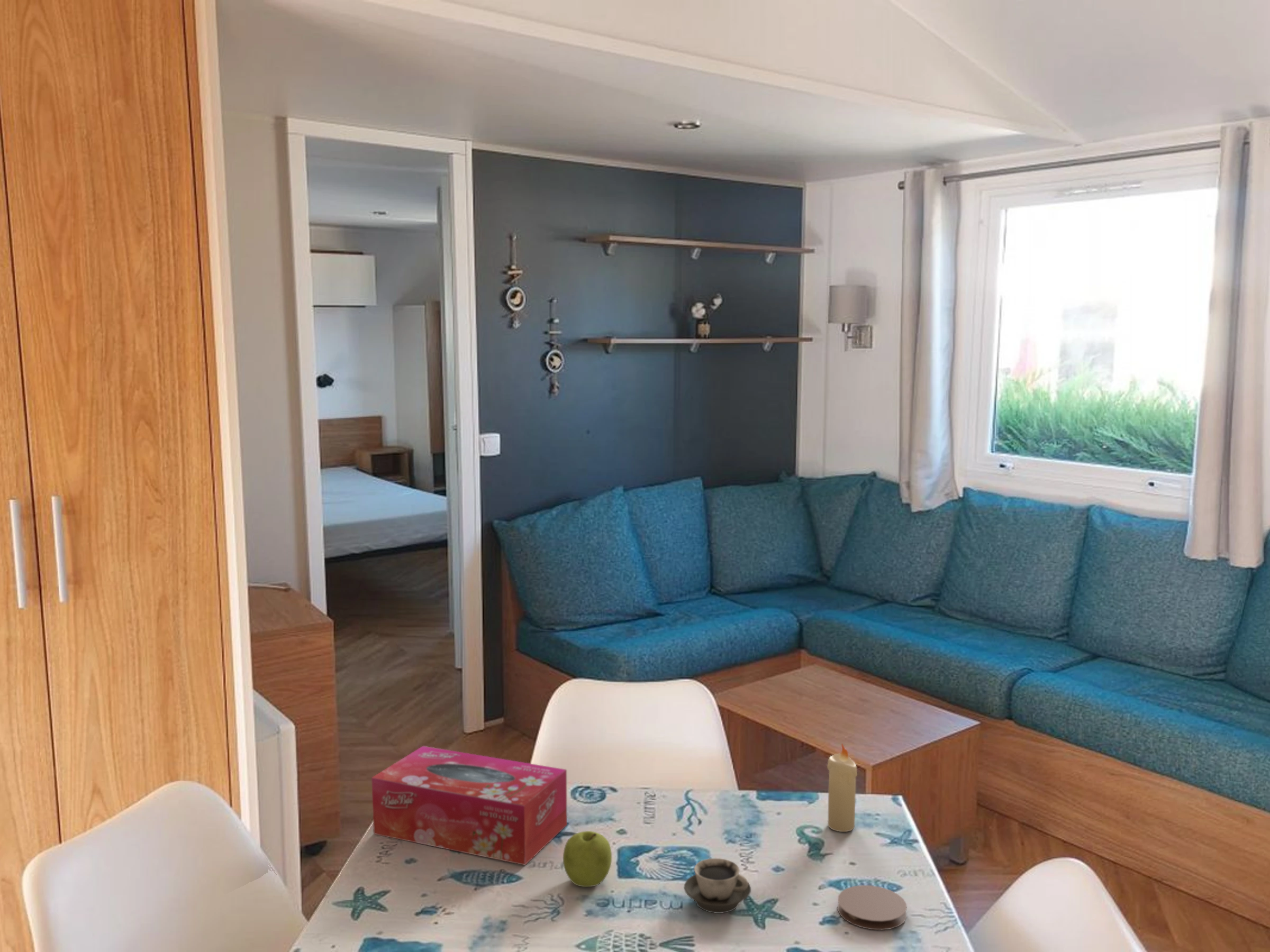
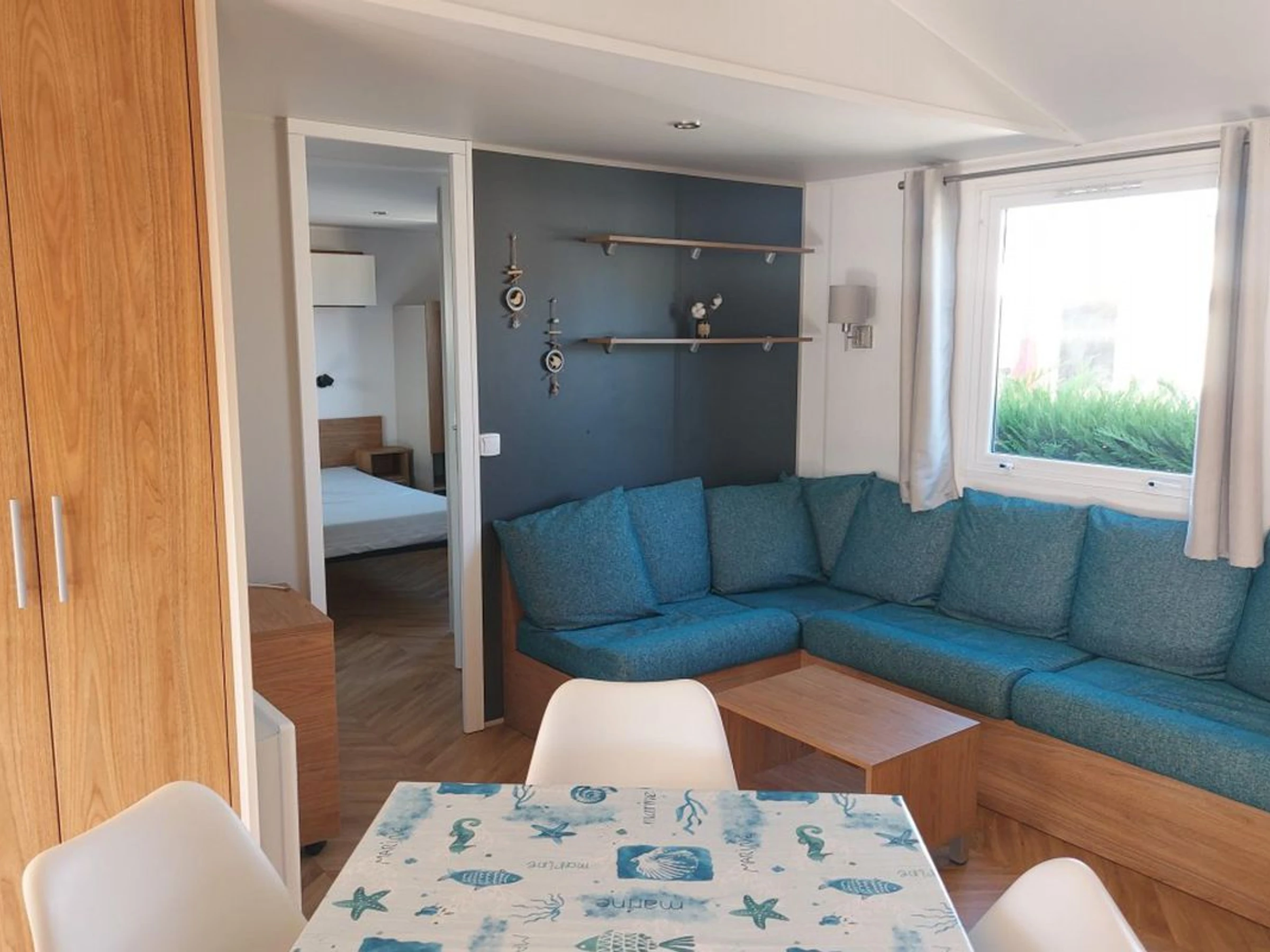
- fruit (587, 856)
- candle (842, 785)
- tissue box (470, 801)
- cup (717, 885)
- coaster (872, 907)
